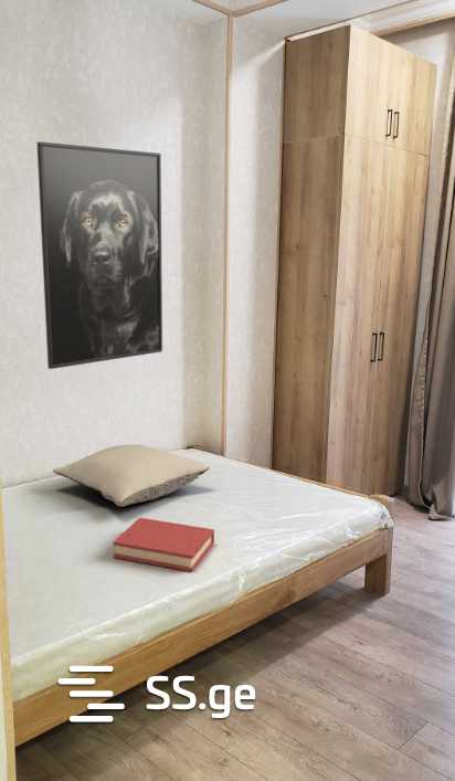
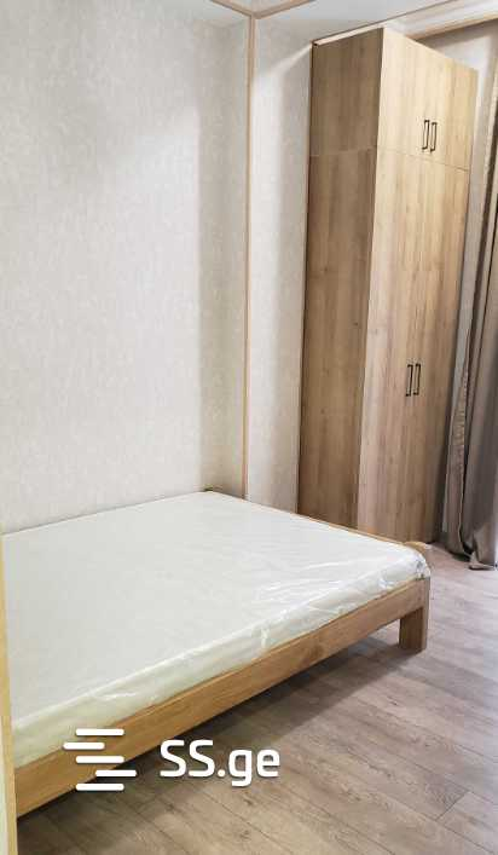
- pillow (131, 471)
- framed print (106, 257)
- hardback book (165, 542)
